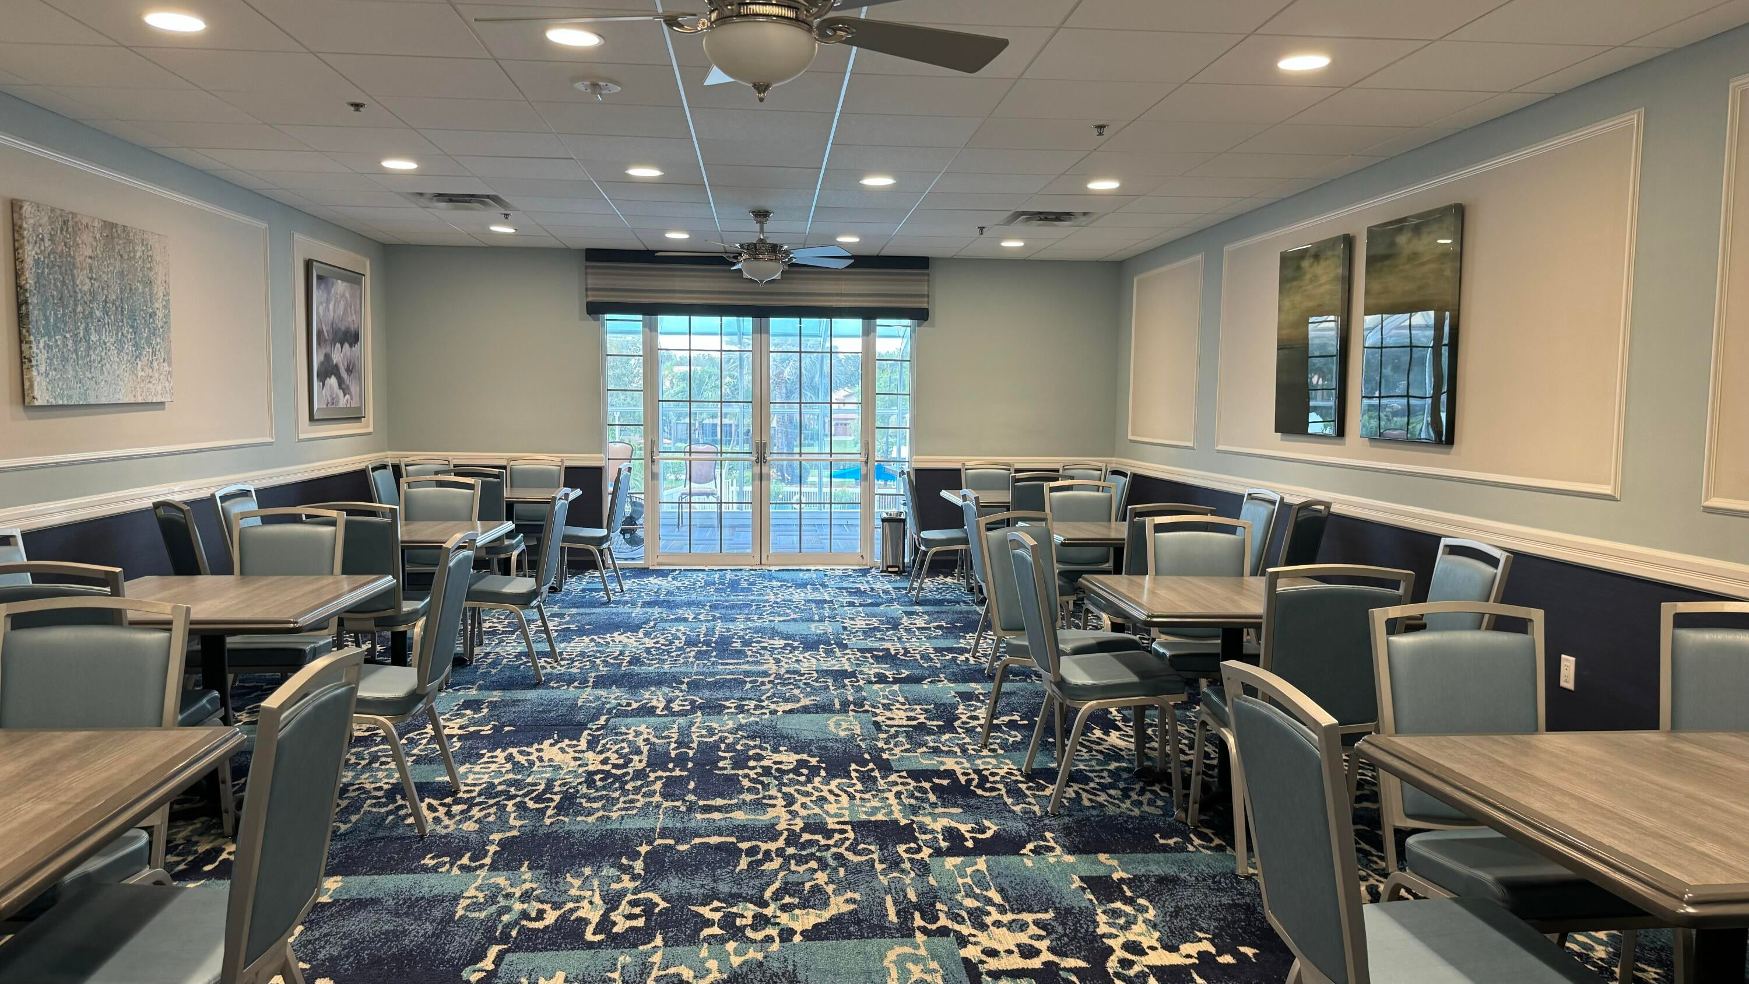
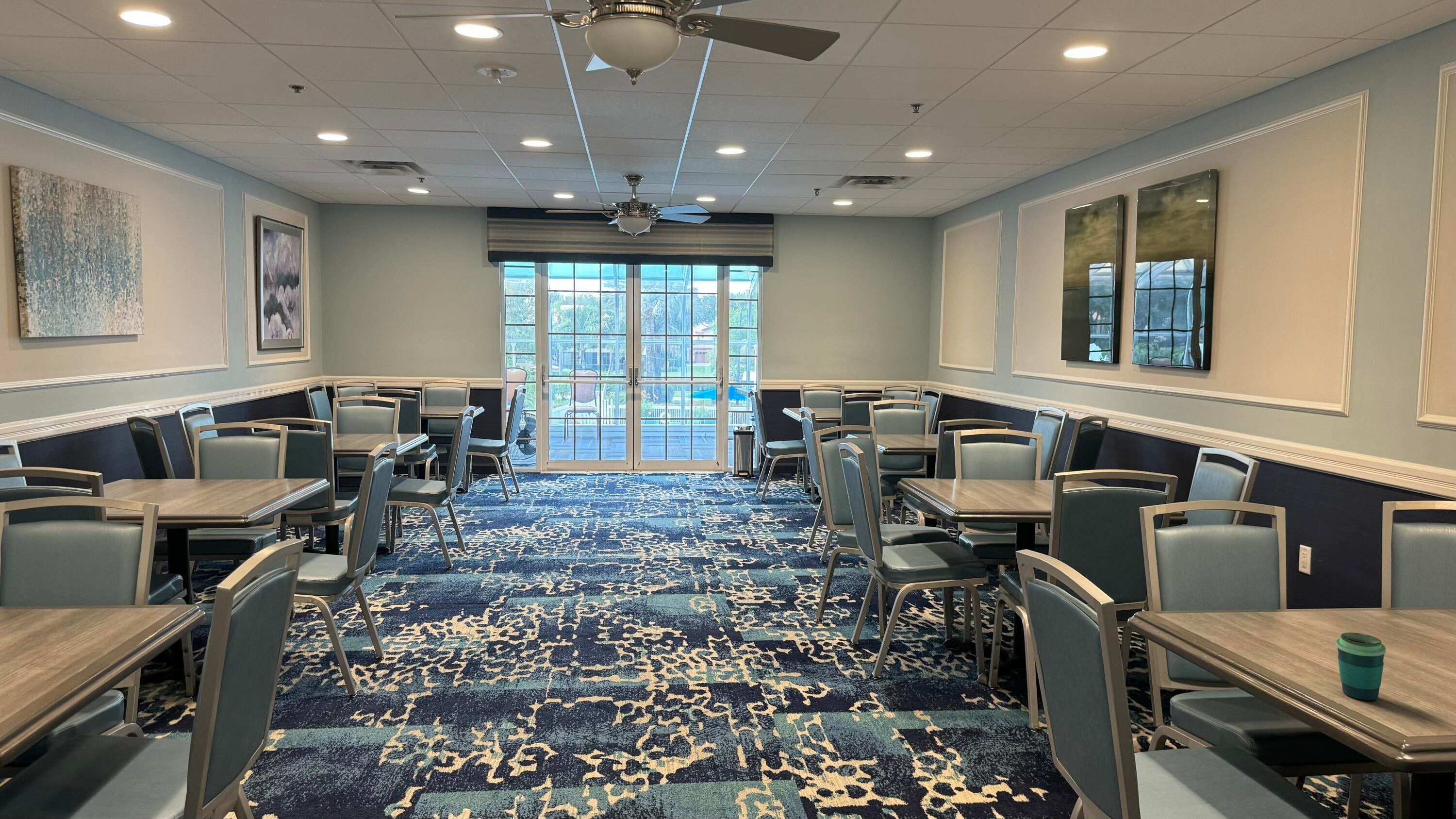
+ cup (1359, 667)
